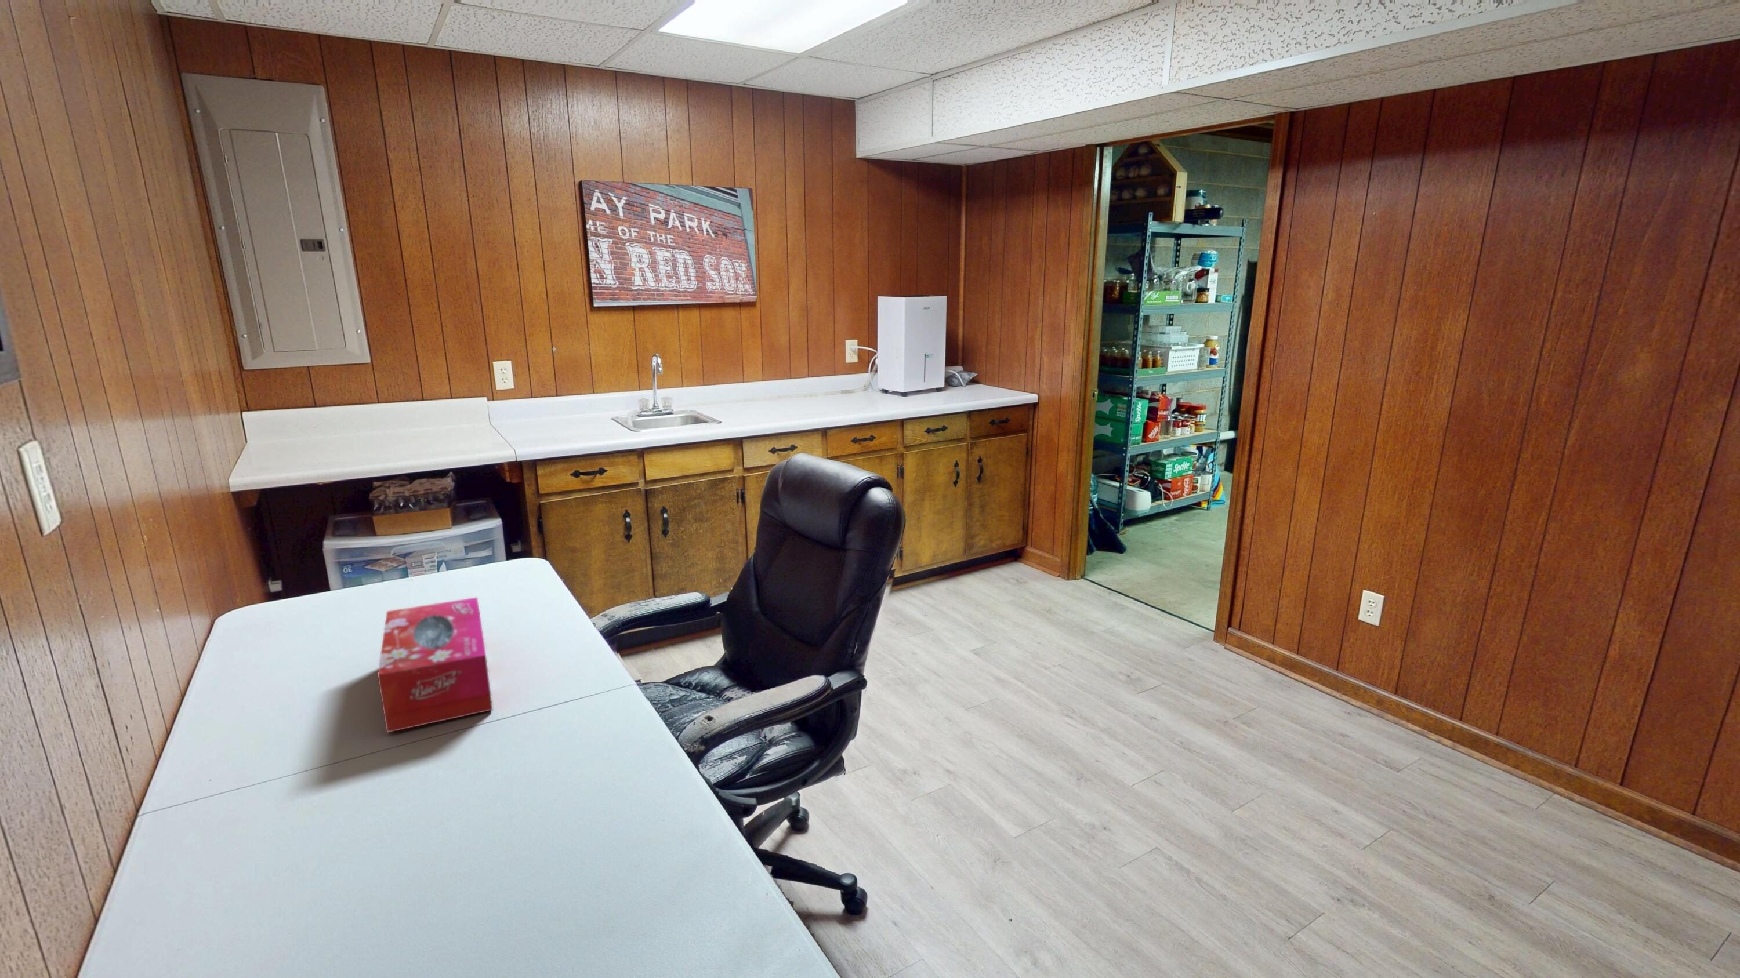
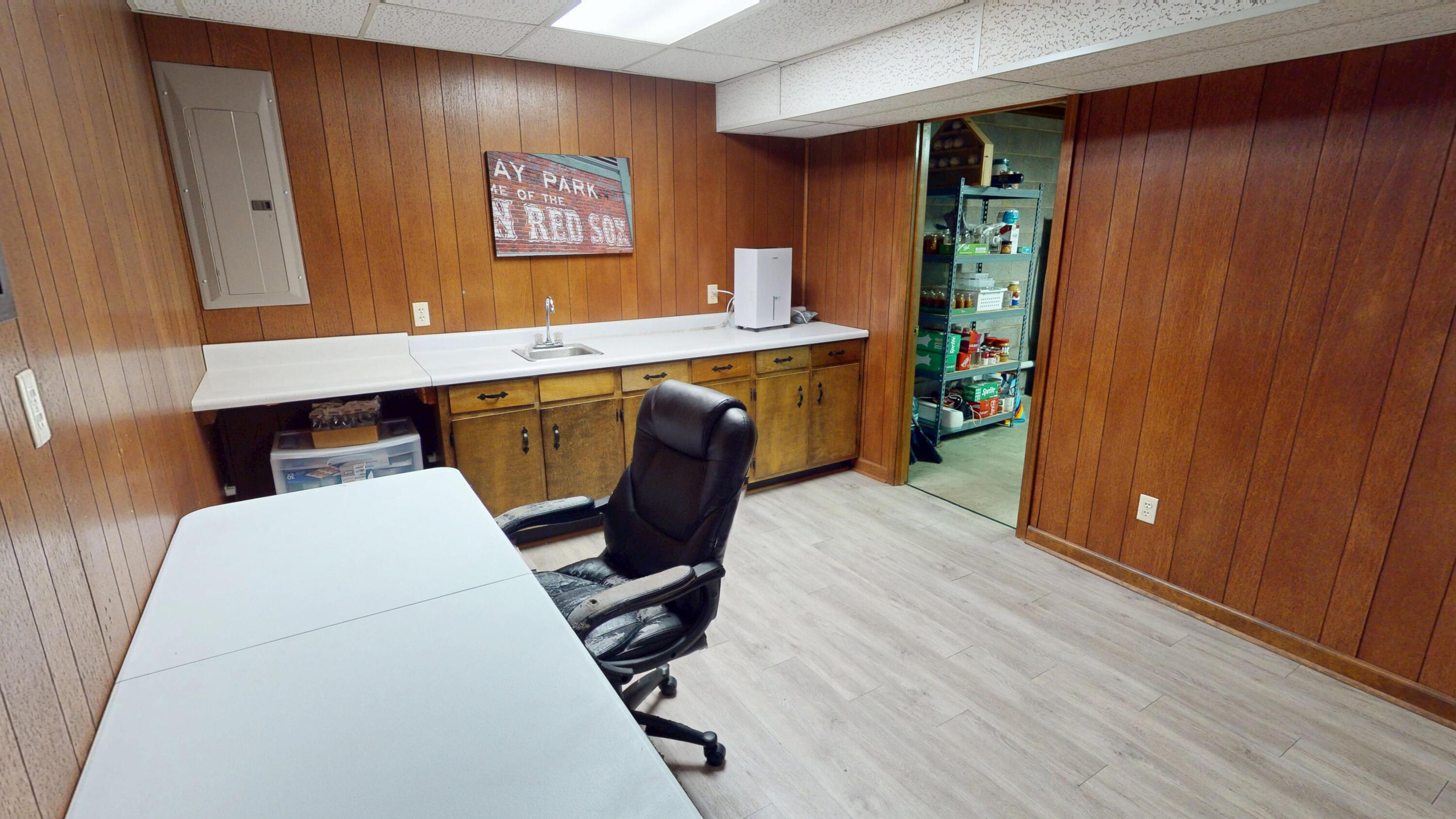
- tissue box (436, 658)
